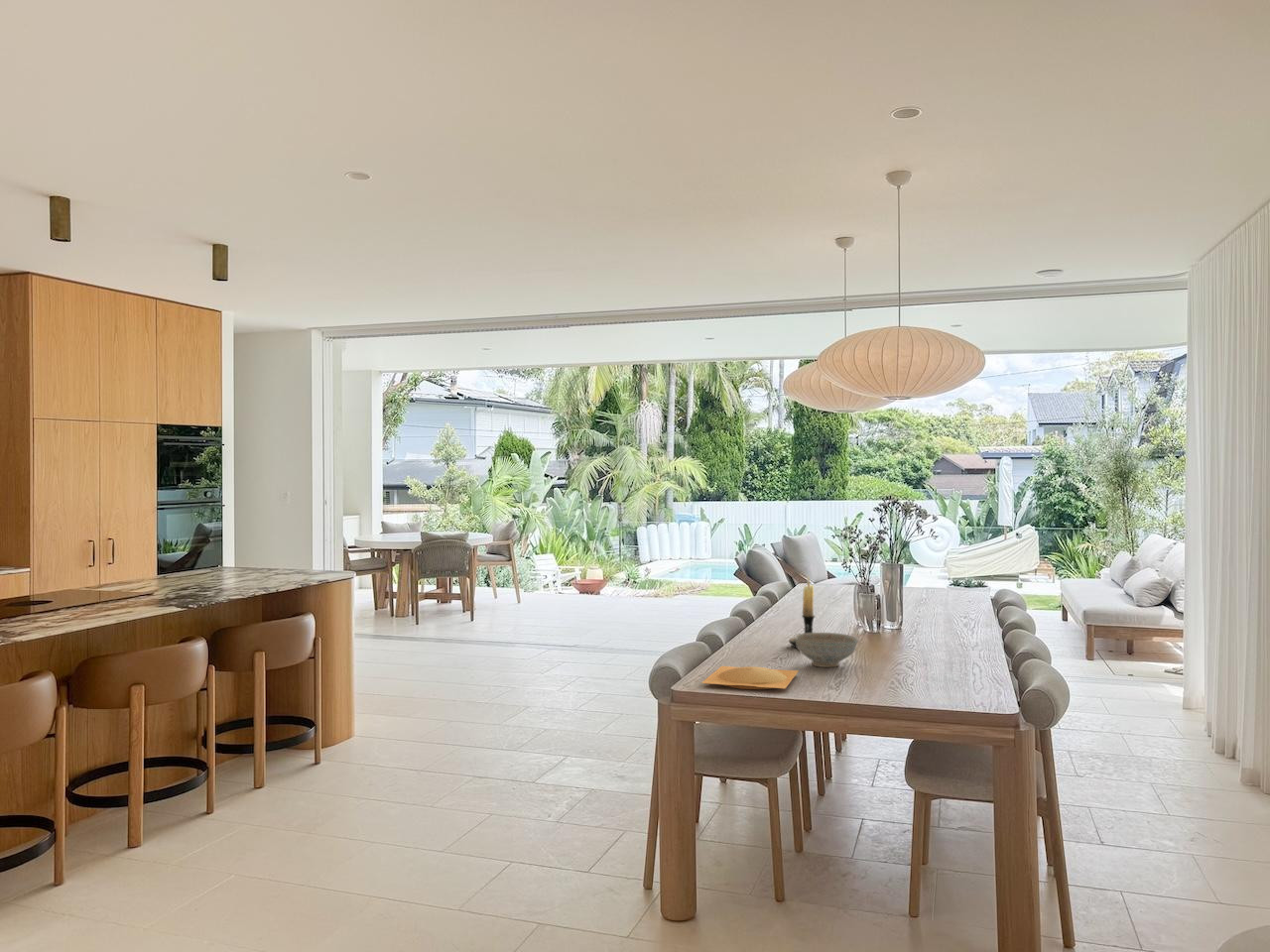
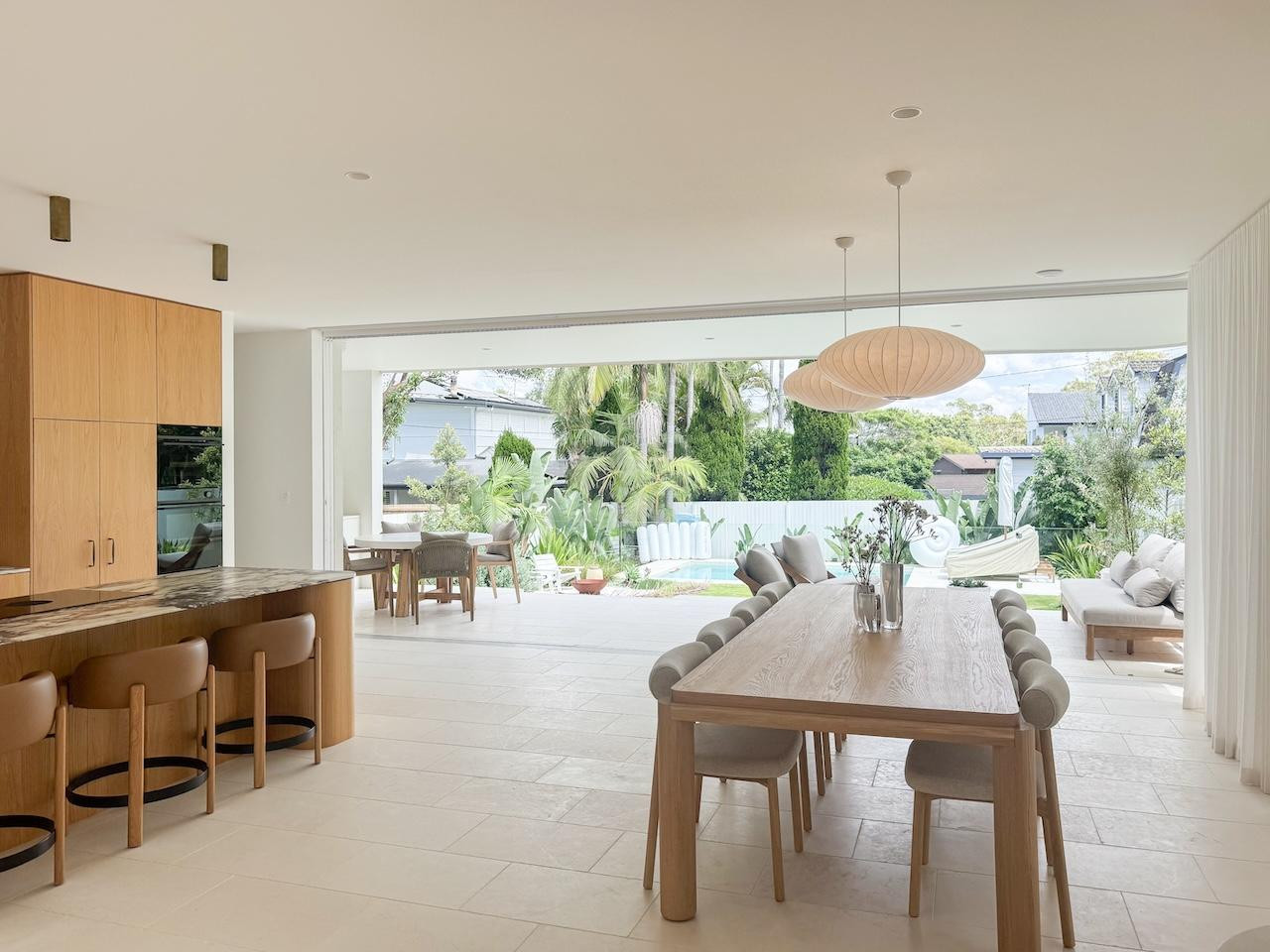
- decorative bowl (826, 651)
- candle holder (808, 611)
- plate (751, 674)
